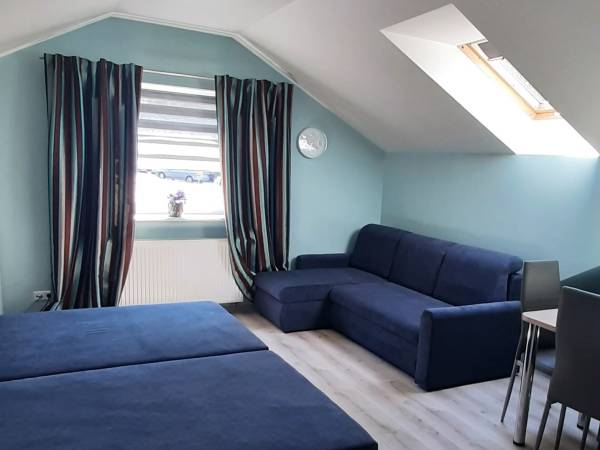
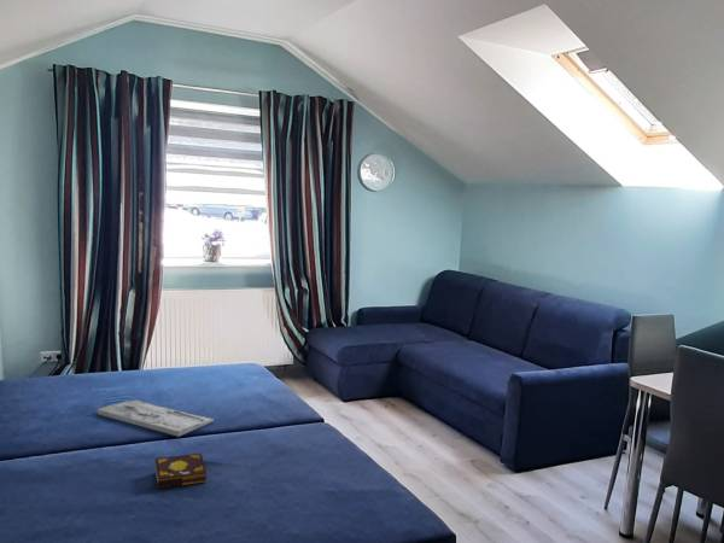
+ book (180, 469)
+ tray (154, 414)
